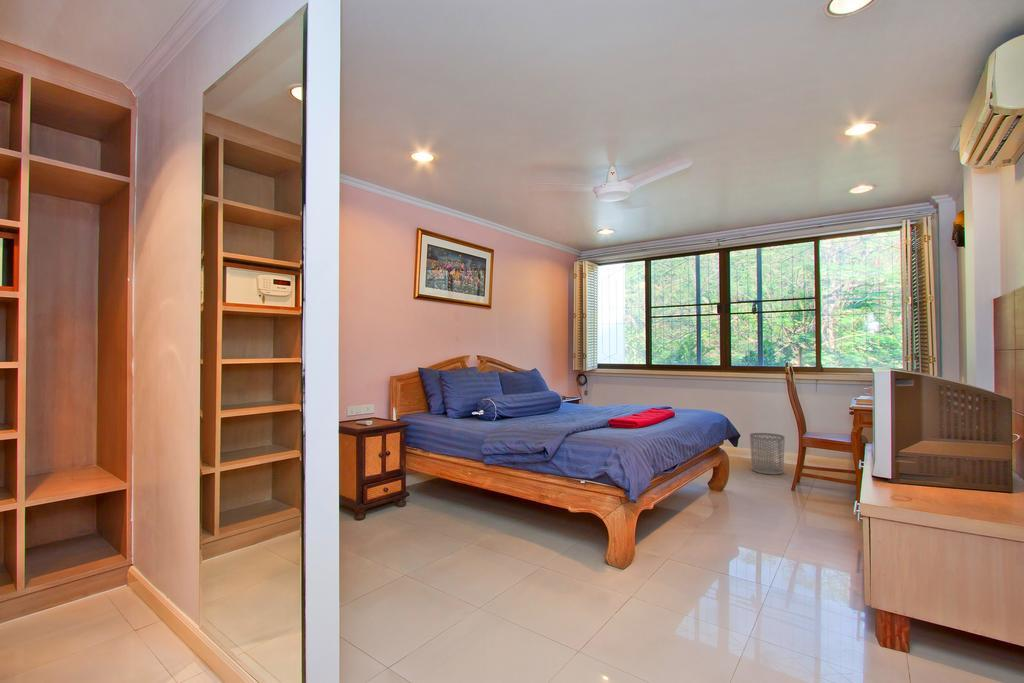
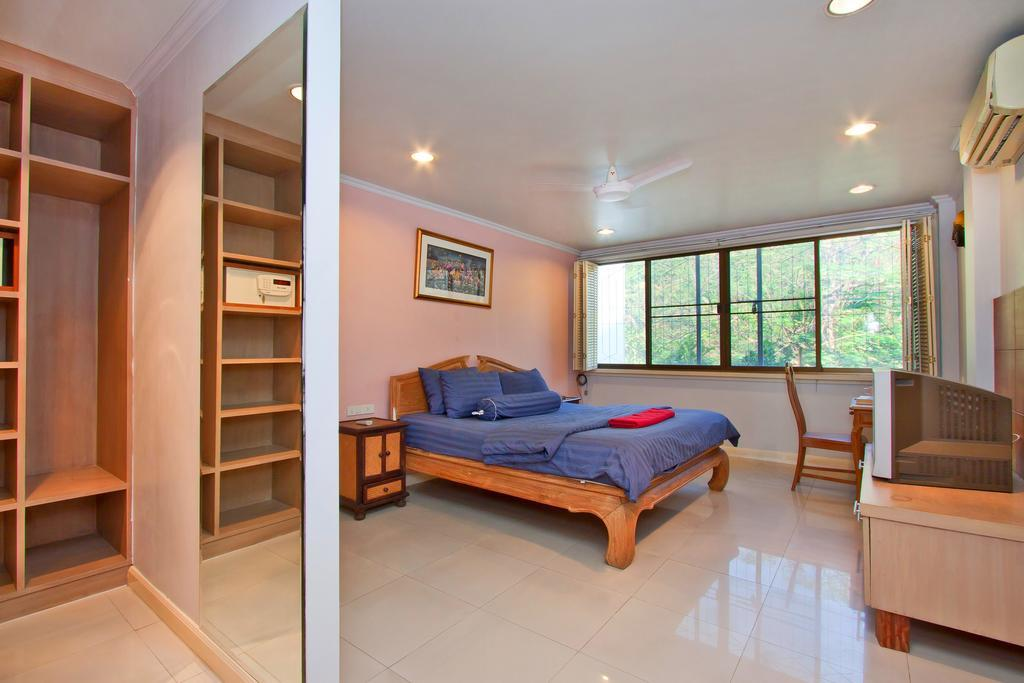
- waste bin (767, 453)
